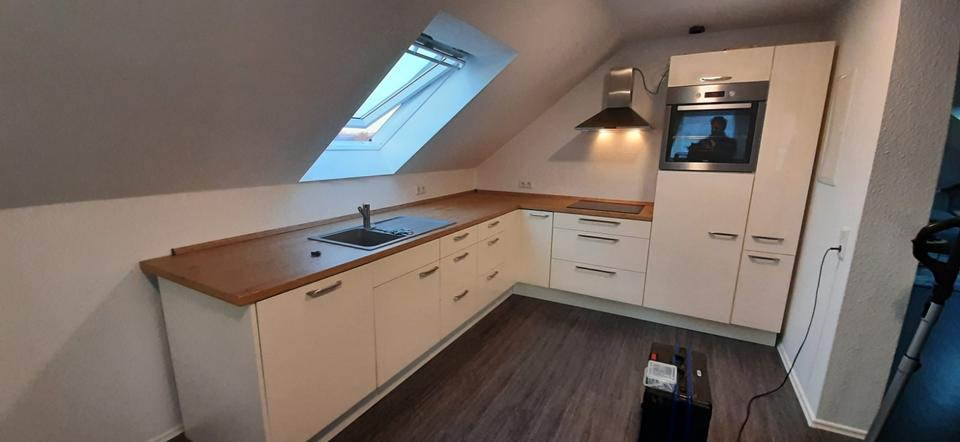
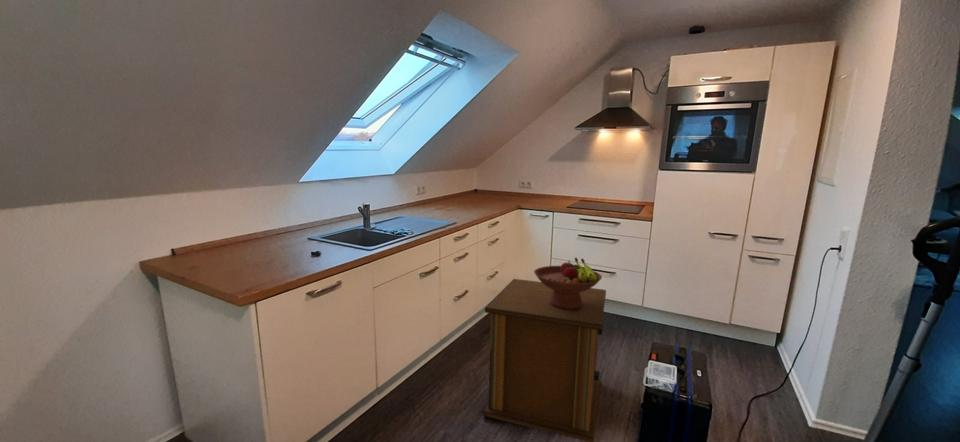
+ fruit bowl (566, 282)
+ side table (547, 348)
